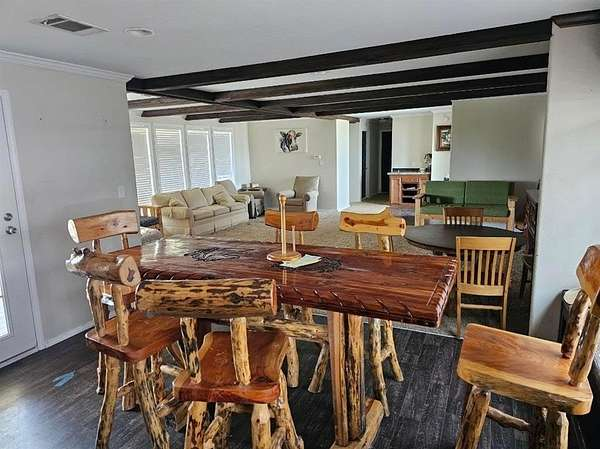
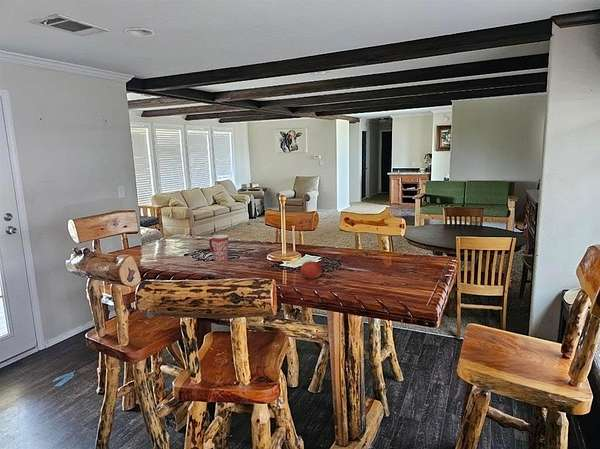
+ fruit (311, 268)
+ mug (218, 248)
